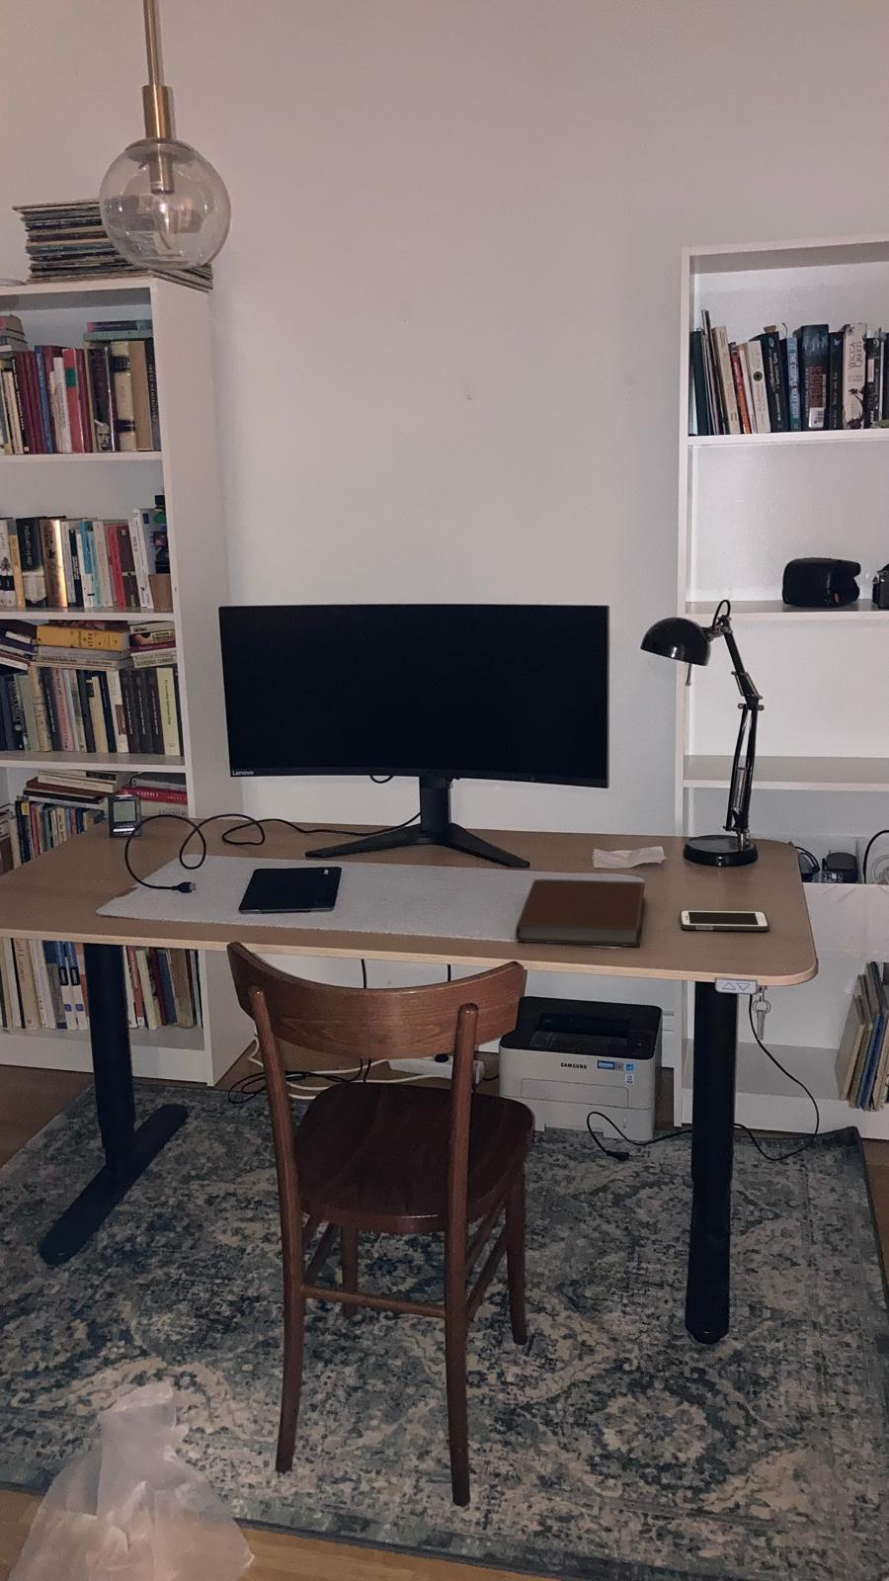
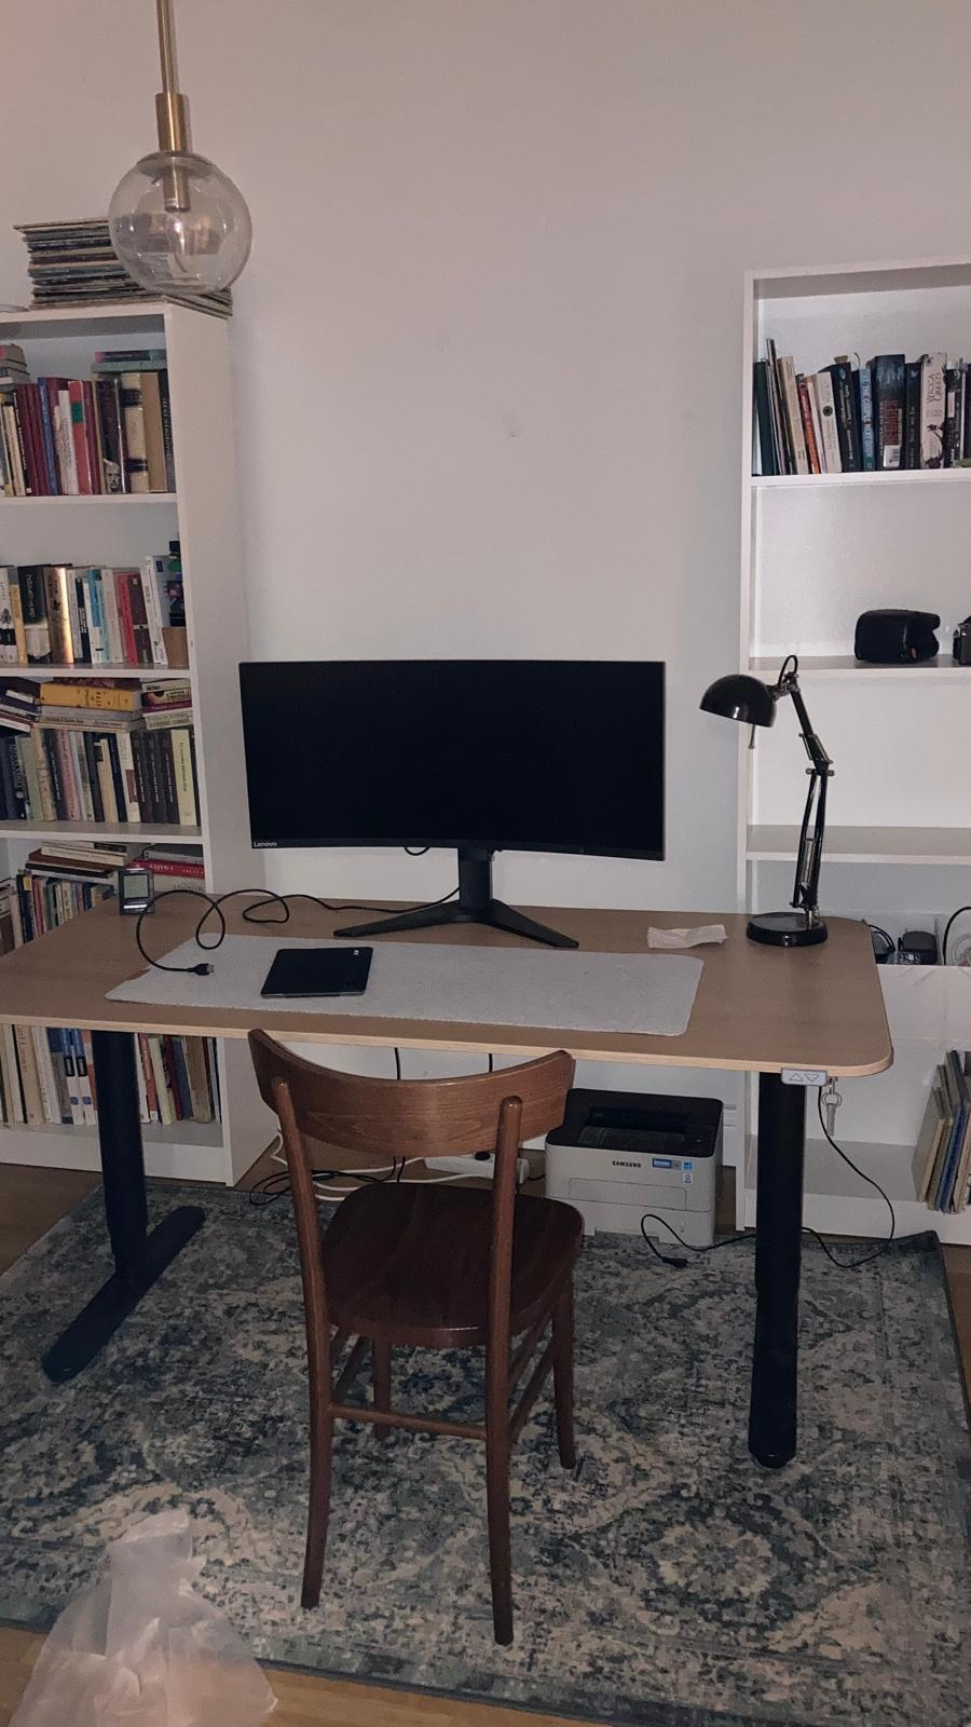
- notebook (583, 910)
- cell phone (723, 920)
